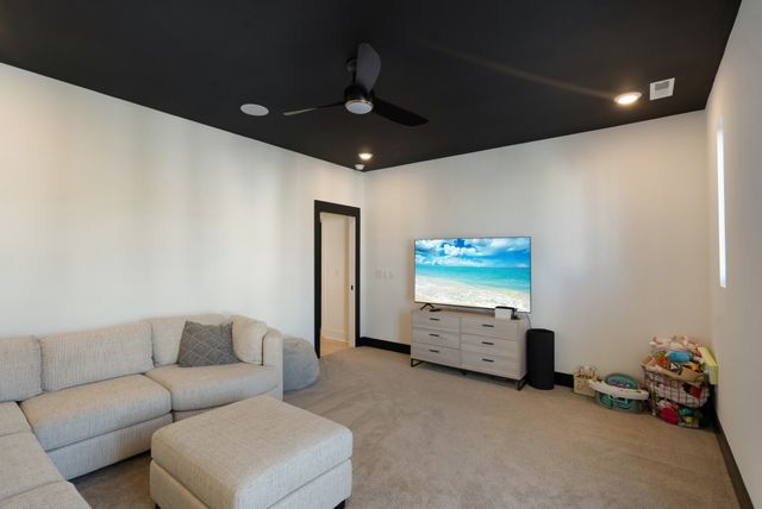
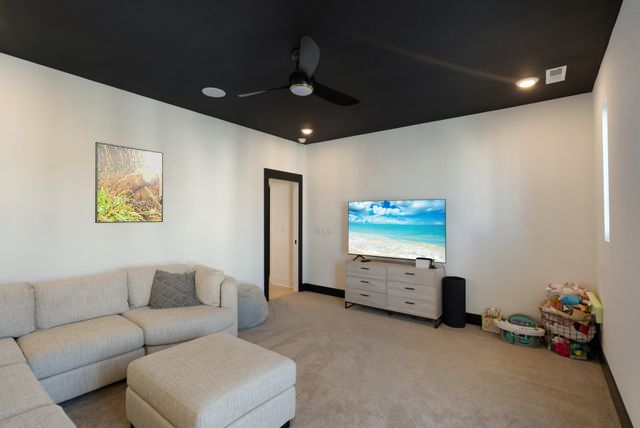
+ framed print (131, 185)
